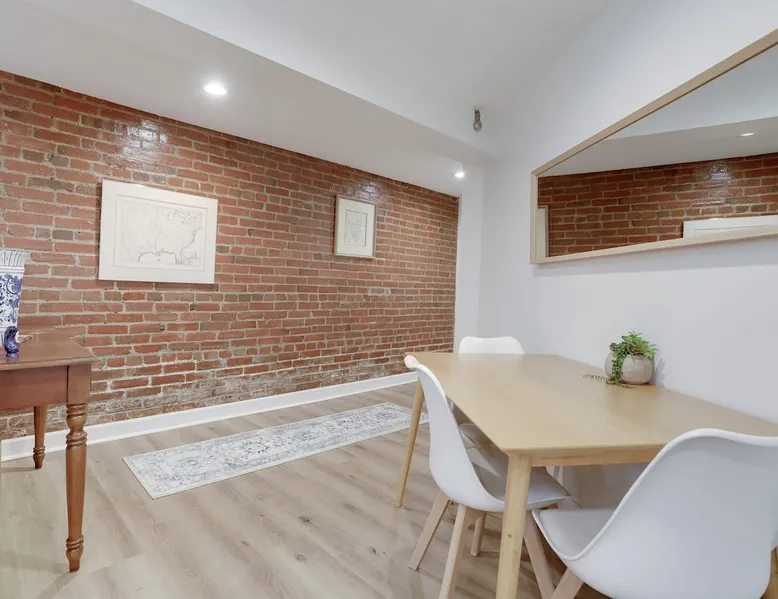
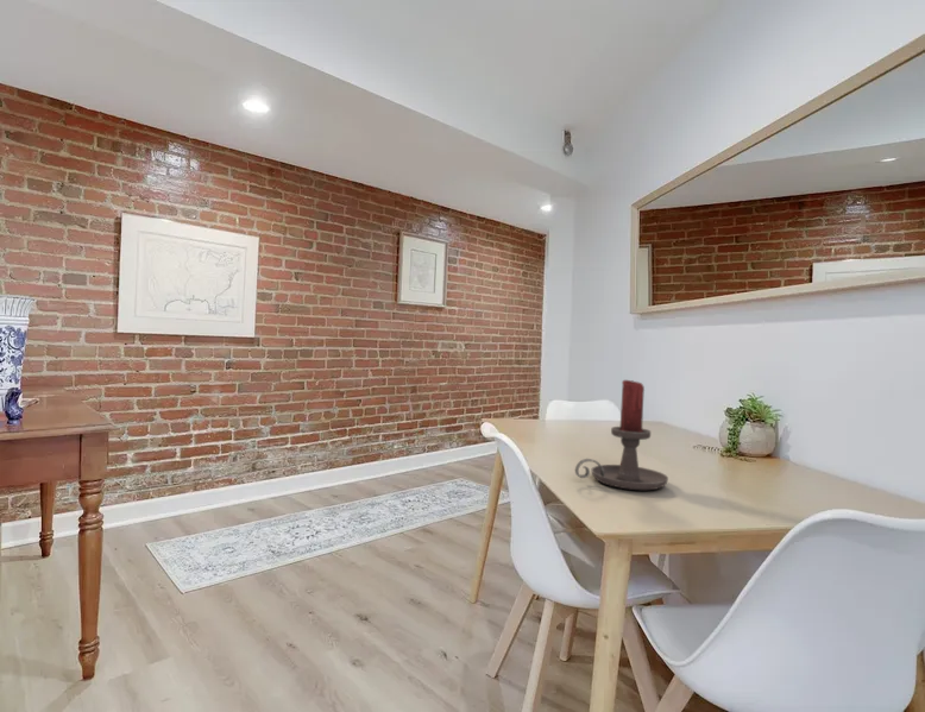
+ candle holder (621, 430)
